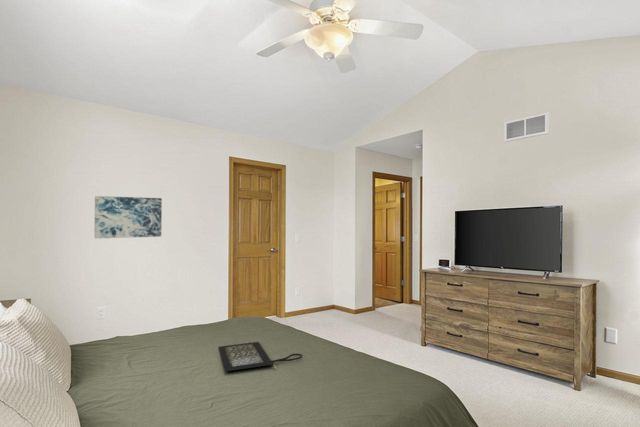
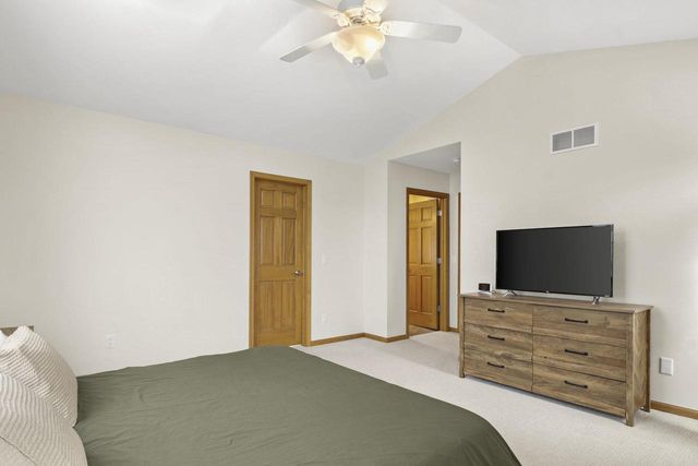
- clutch bag (246, 355)
- wall art (129, 217)
